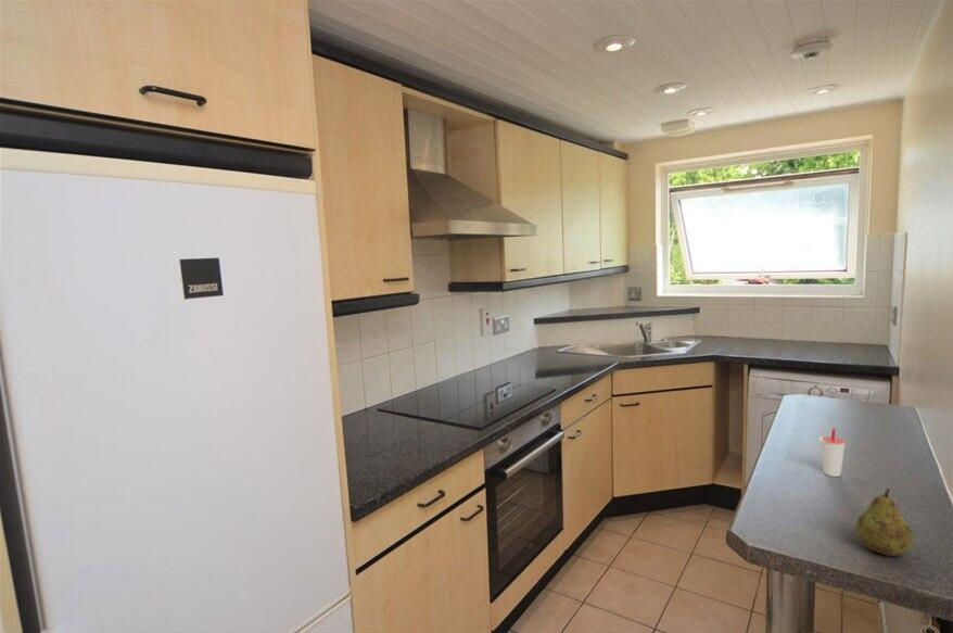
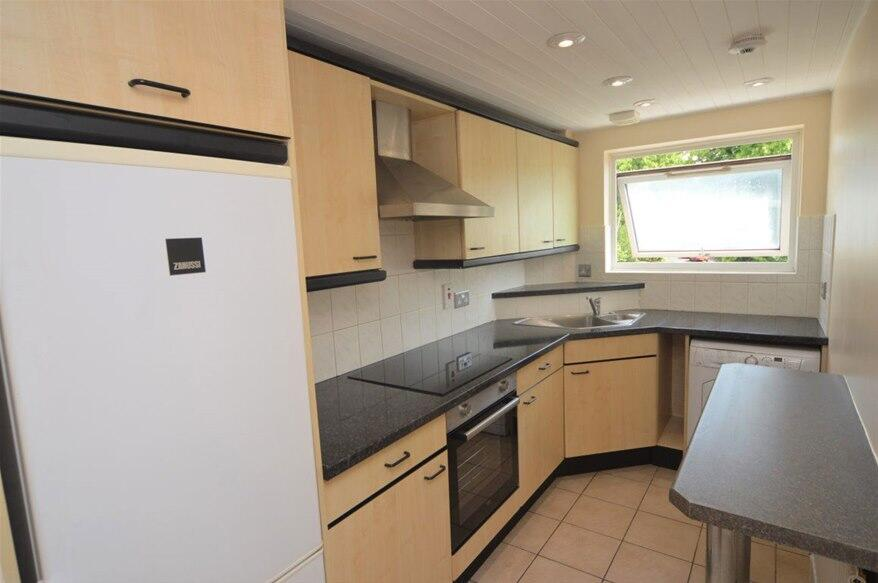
- cup (833, 451)
- fruit (884, 521)
